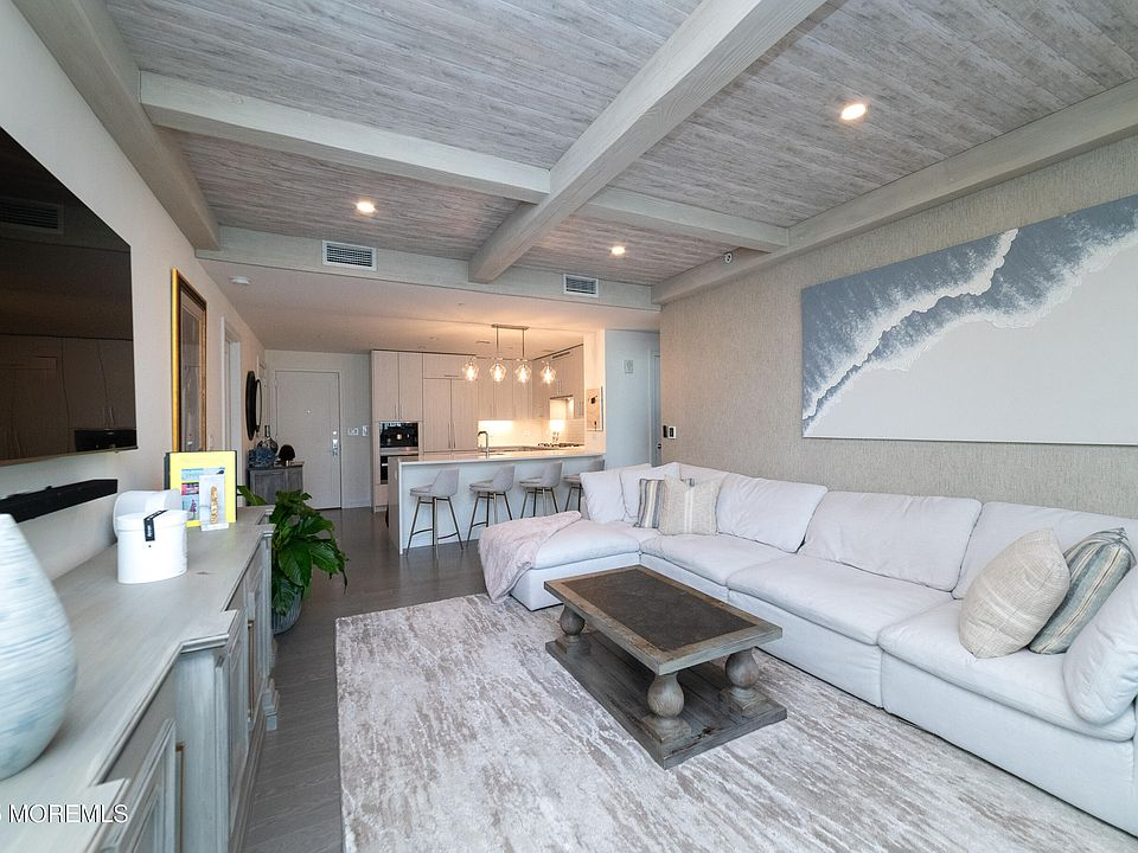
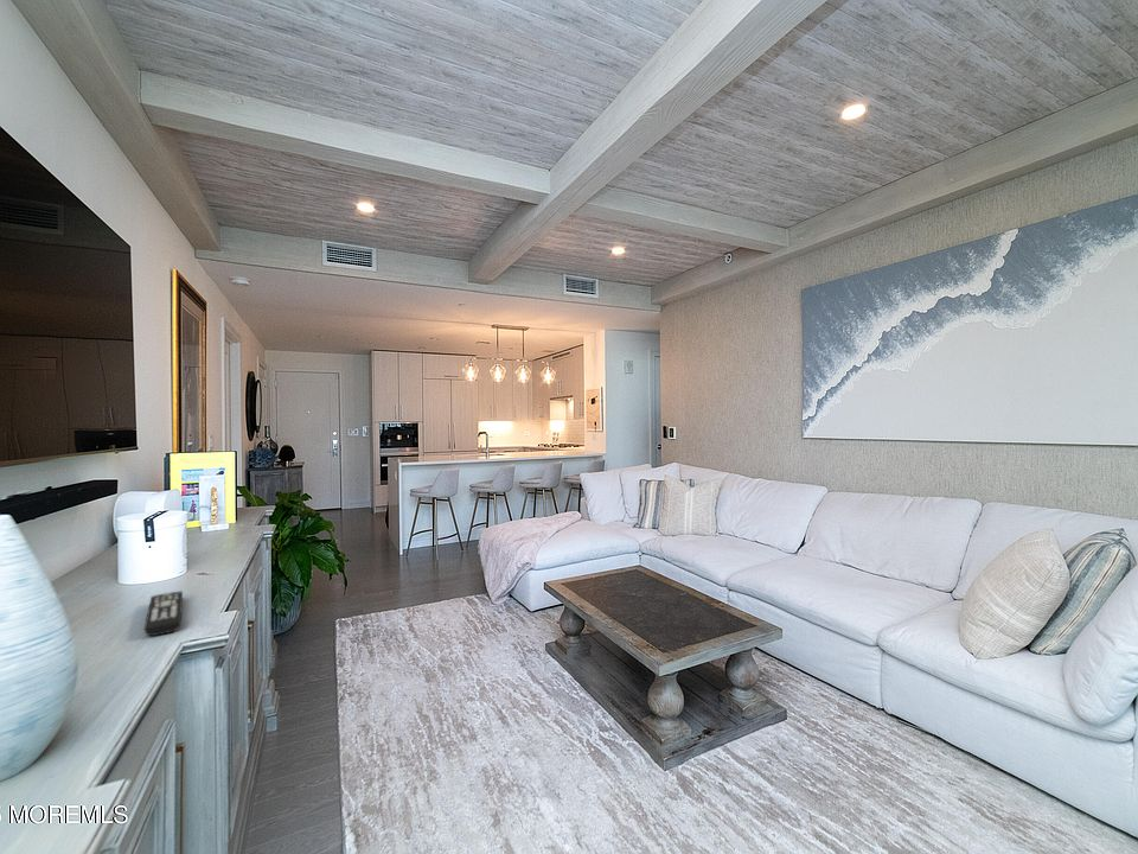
+ remote control (165, 611)
